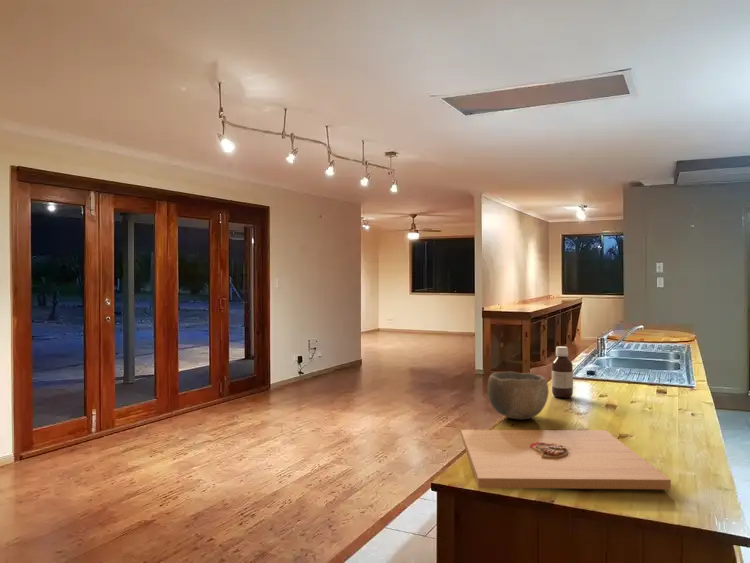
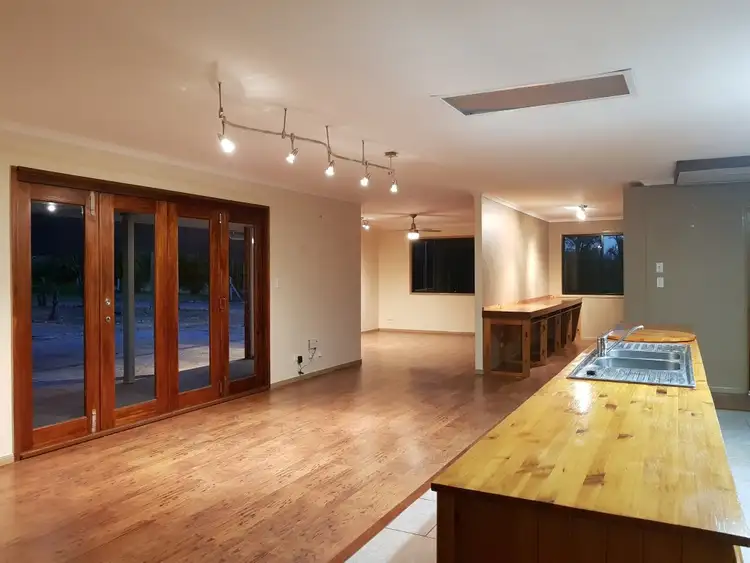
- platter (550, 452)
- bottle (562, 371)
- bowl (518, 396)
